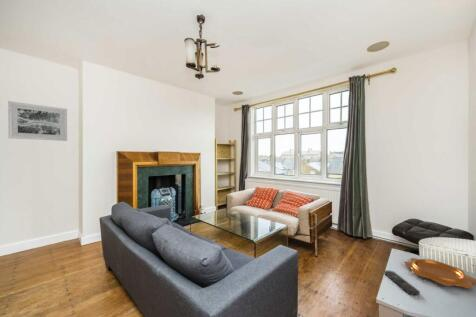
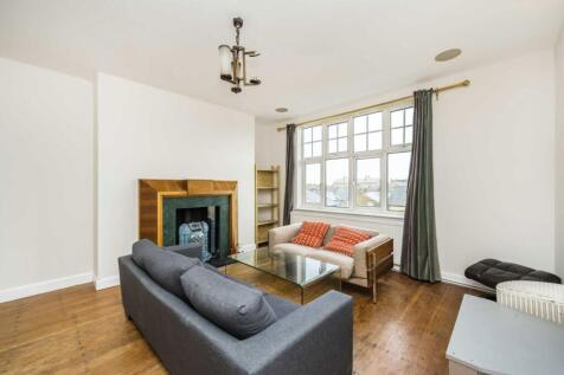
- remote control (400, 281)
- wall art (39, 122)
- decorative bowl (437, 271)
